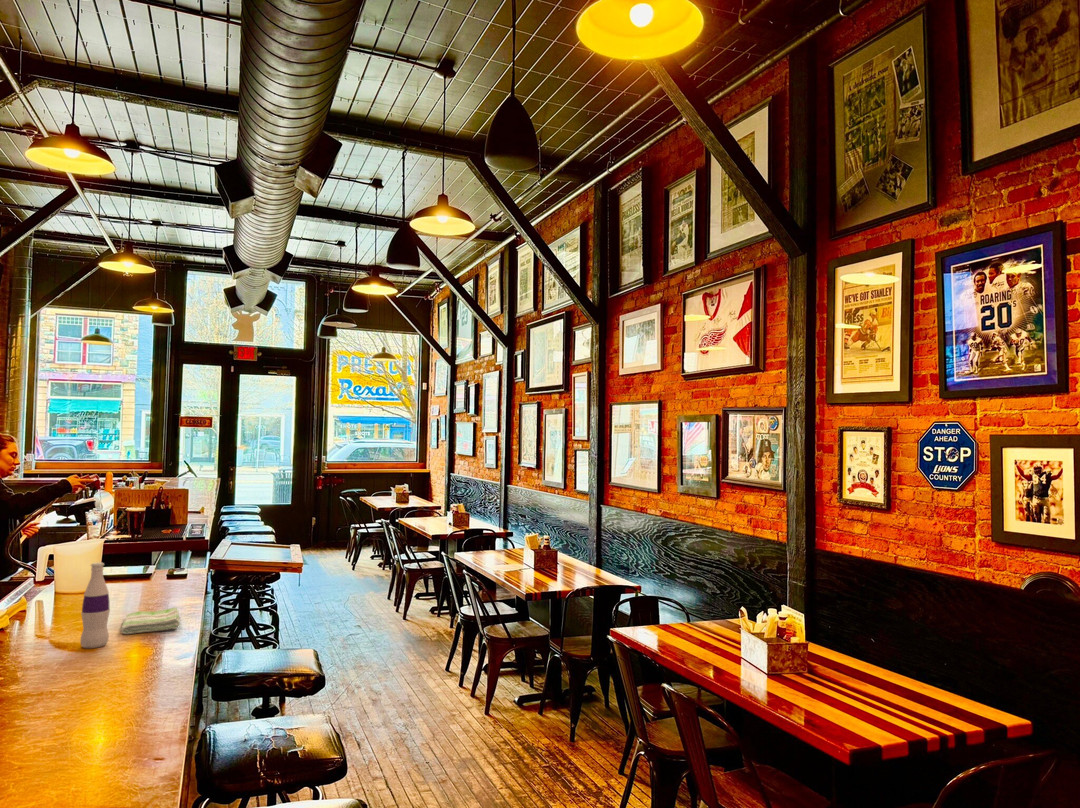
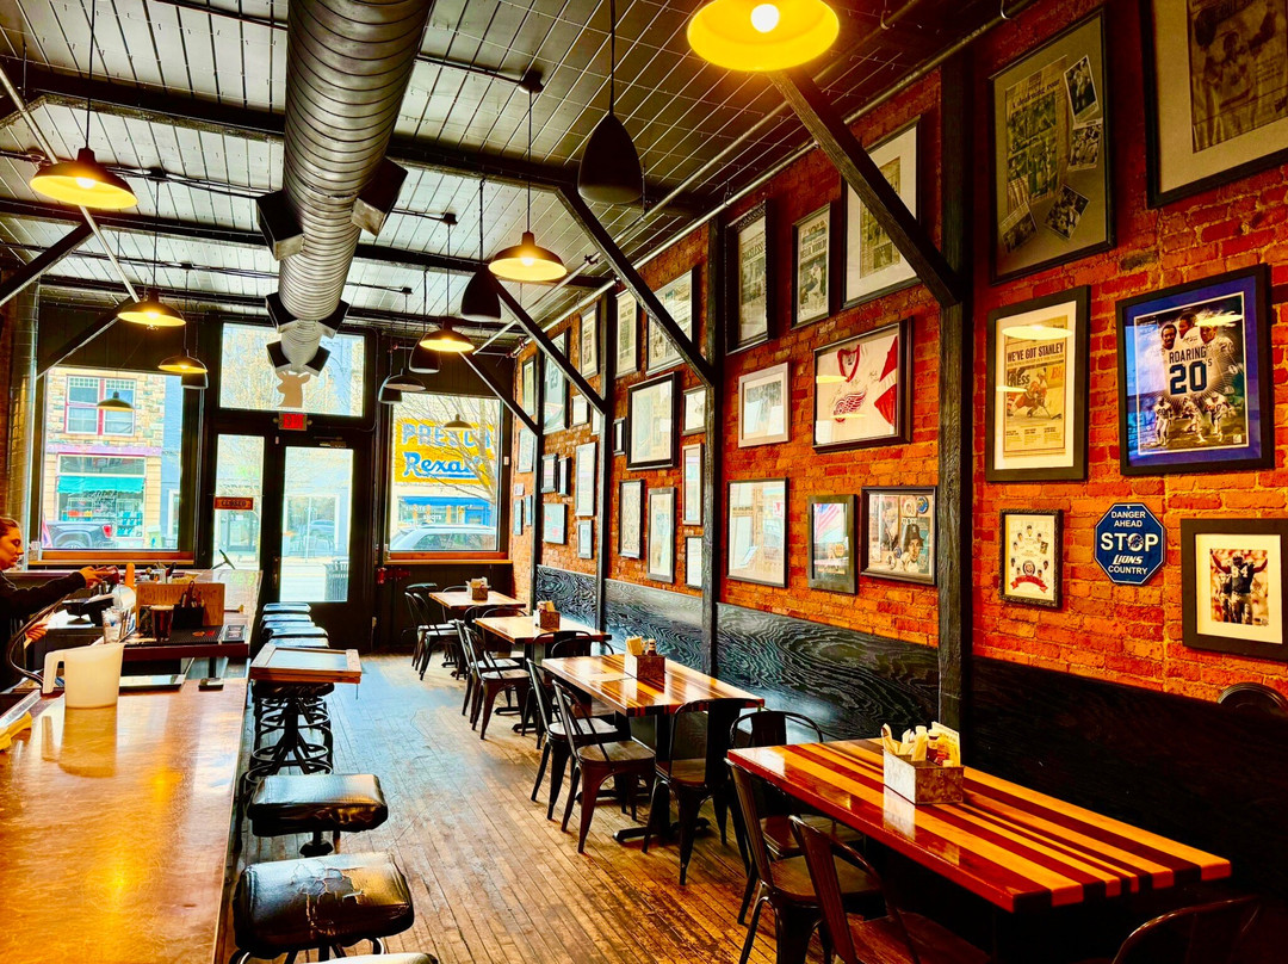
- bottle (96, 604)
- dish towel (151, 618)
